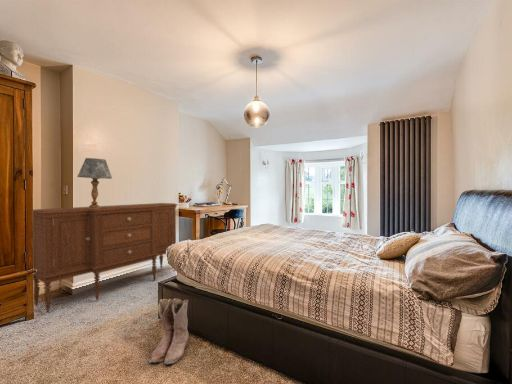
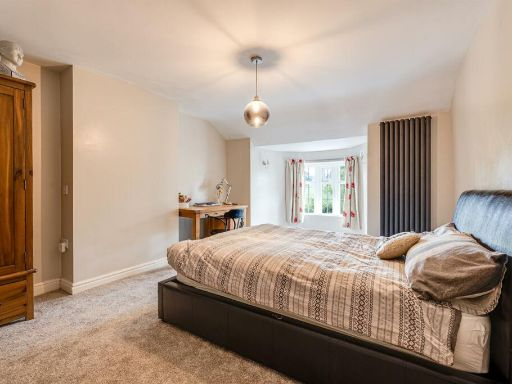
- table lamp (94, 183)
- sideboard (118, 246)
- boots (170, 327)
